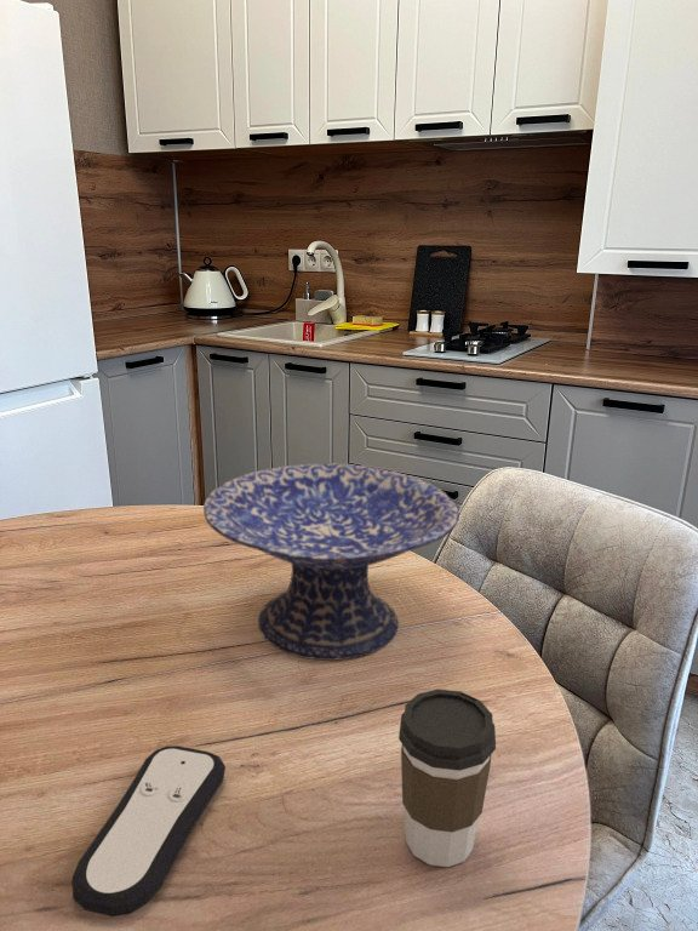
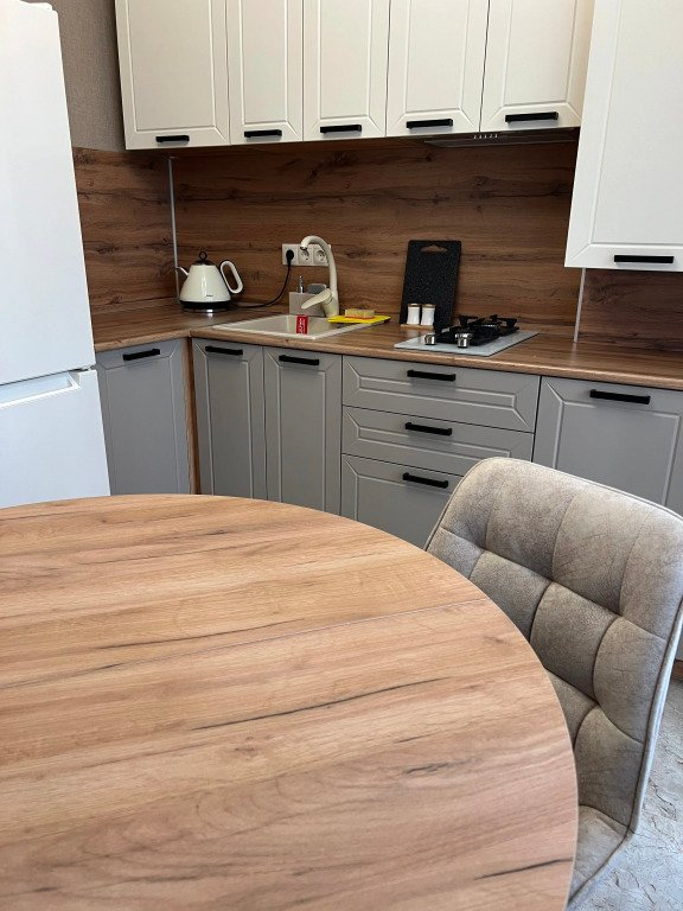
- coffee cup (444, 779)
- decorative bowl (330, 561)
- remote control (151, 819)
